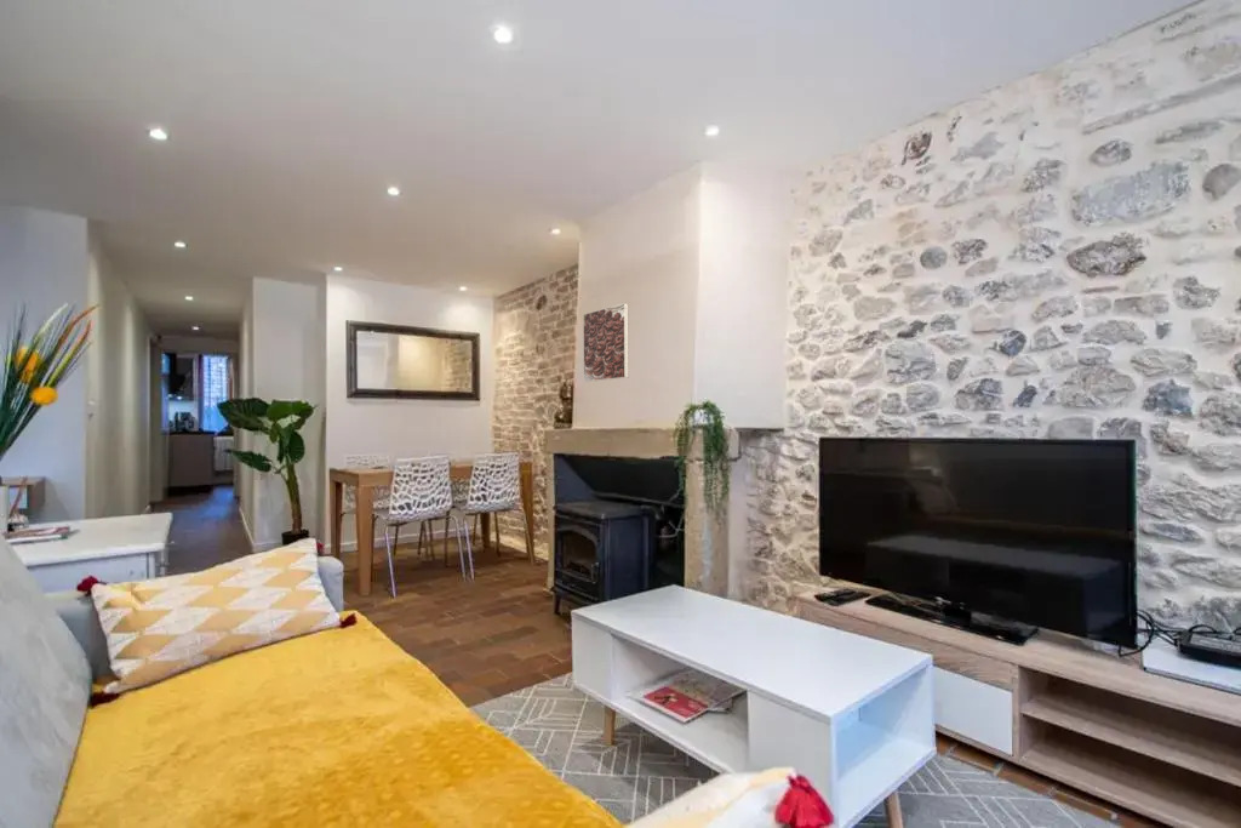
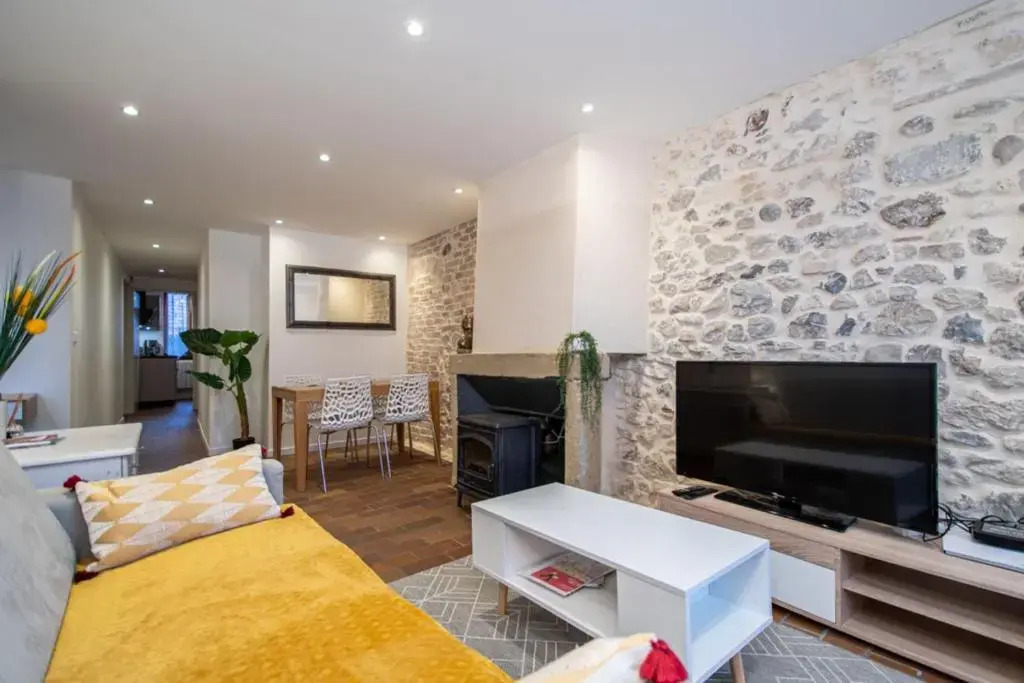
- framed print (605, 344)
